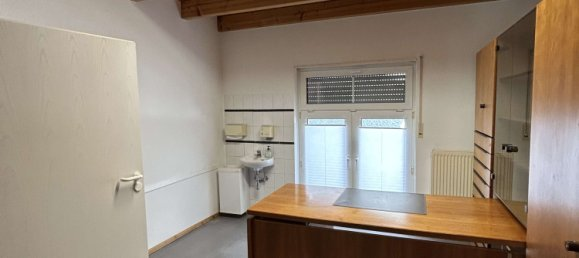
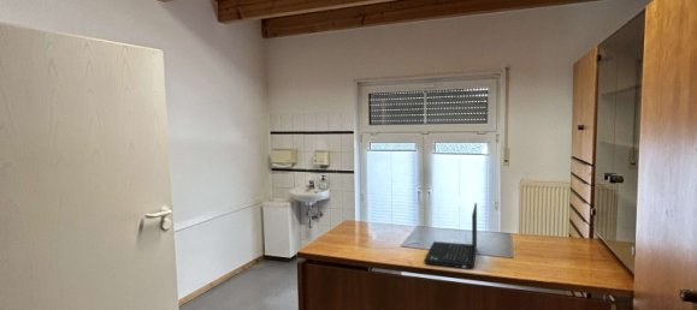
+ laptop (451, 243)
